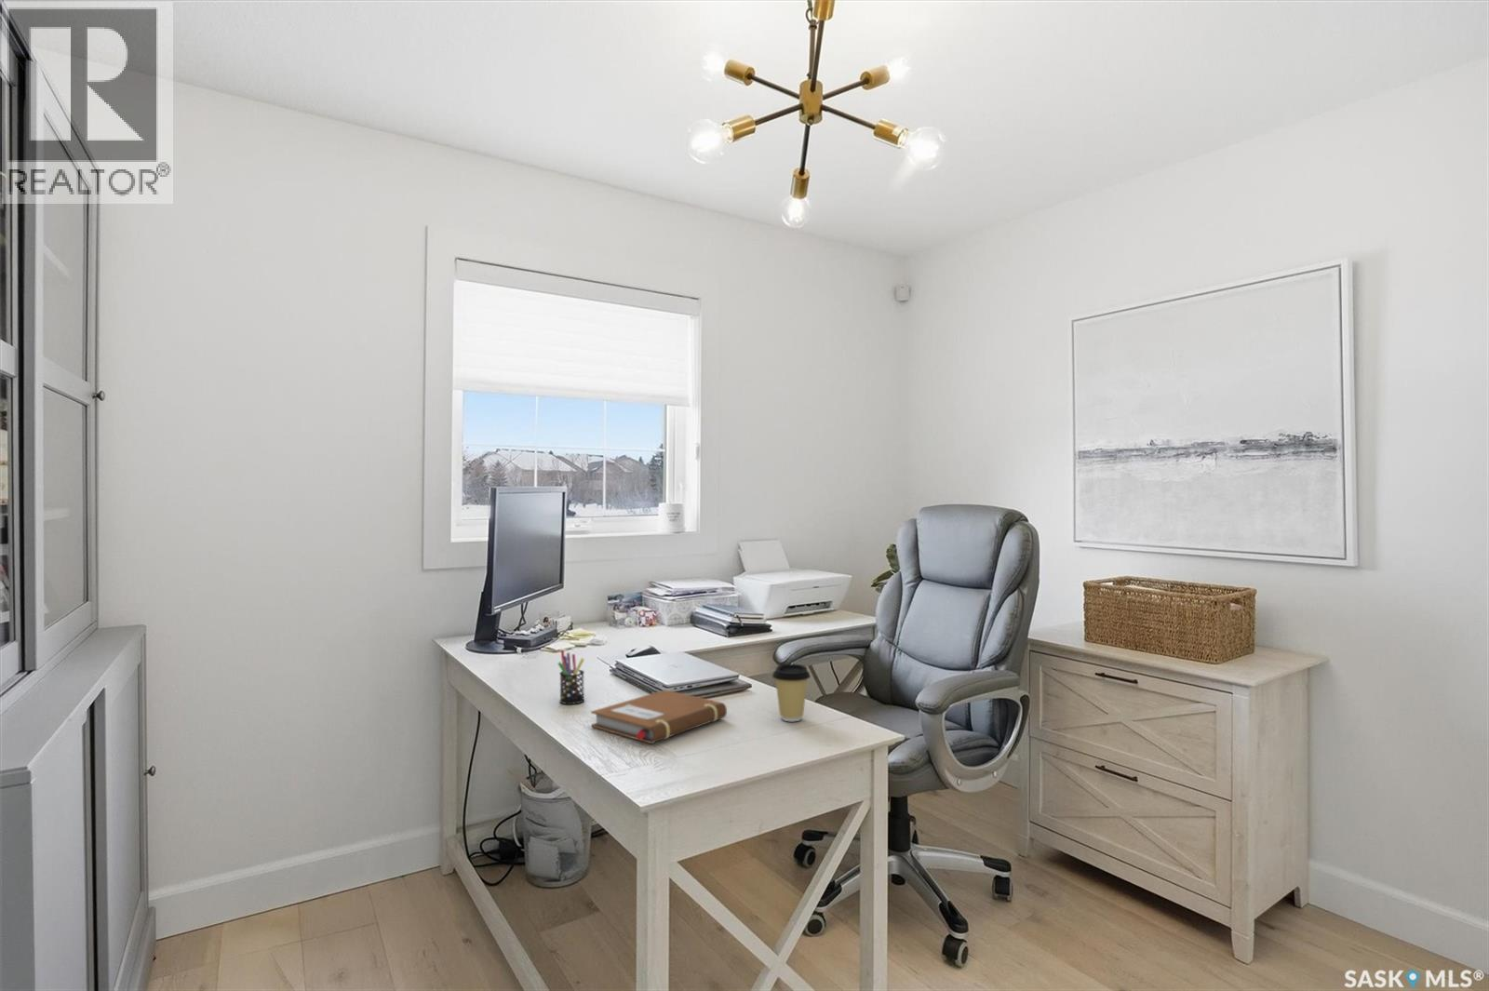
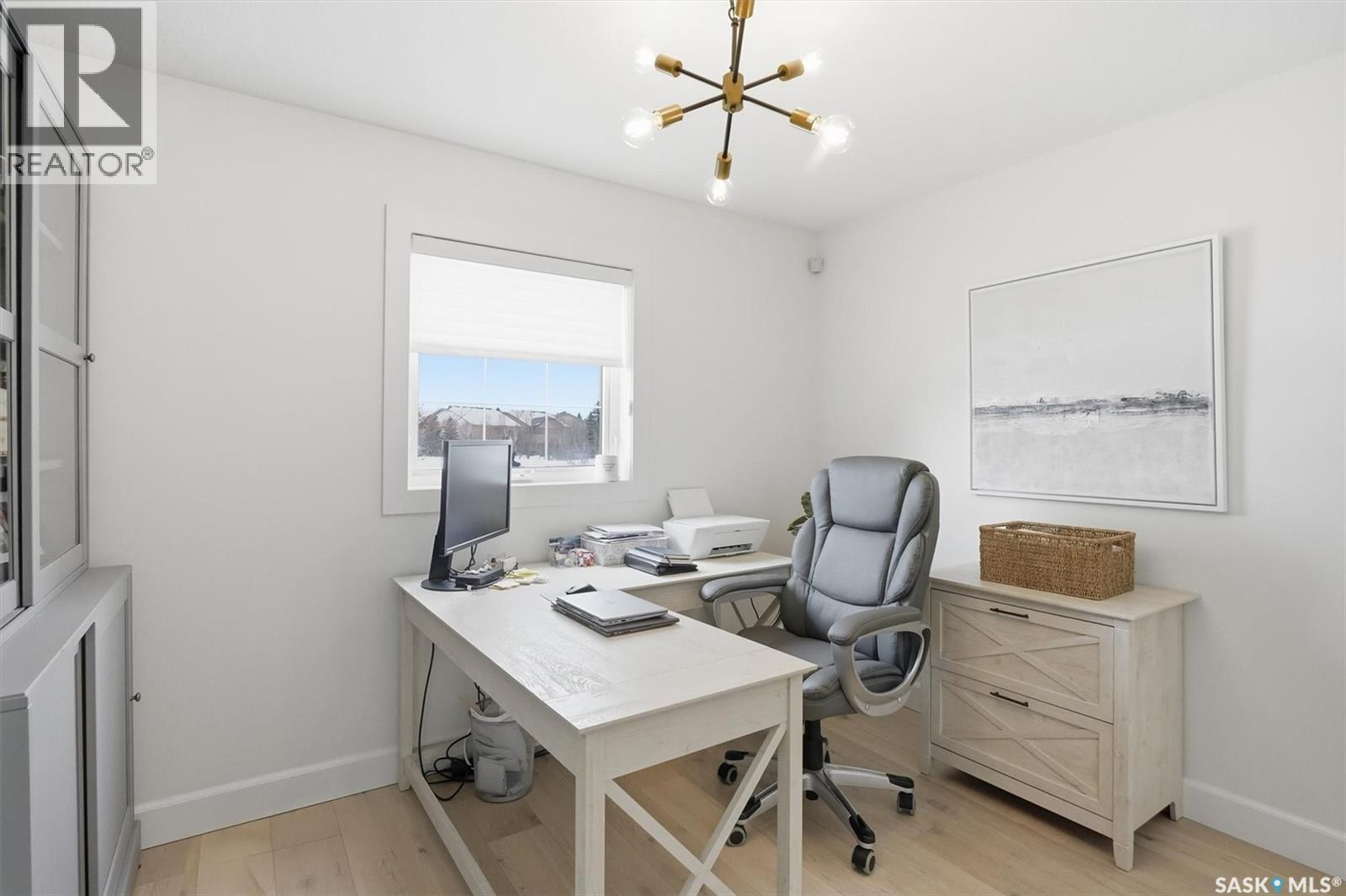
- coffee cup (791, 692)
- pen holder (569, 677)
- notebook (658, 714)
